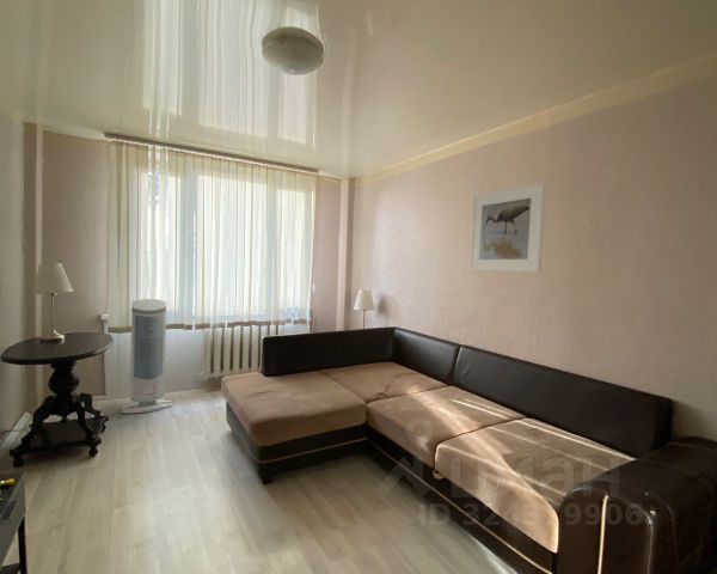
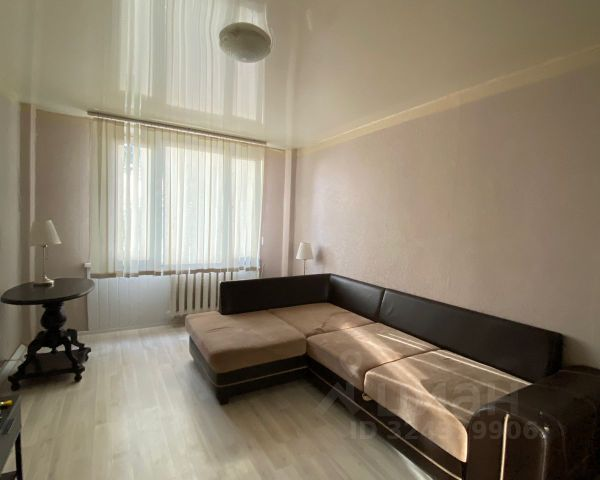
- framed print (503, 231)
- air purifier (148, 353)
